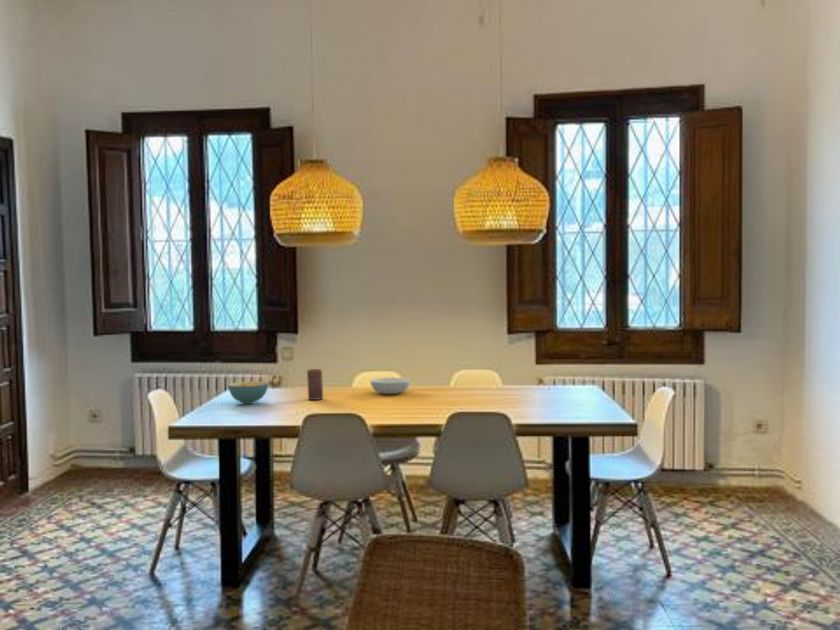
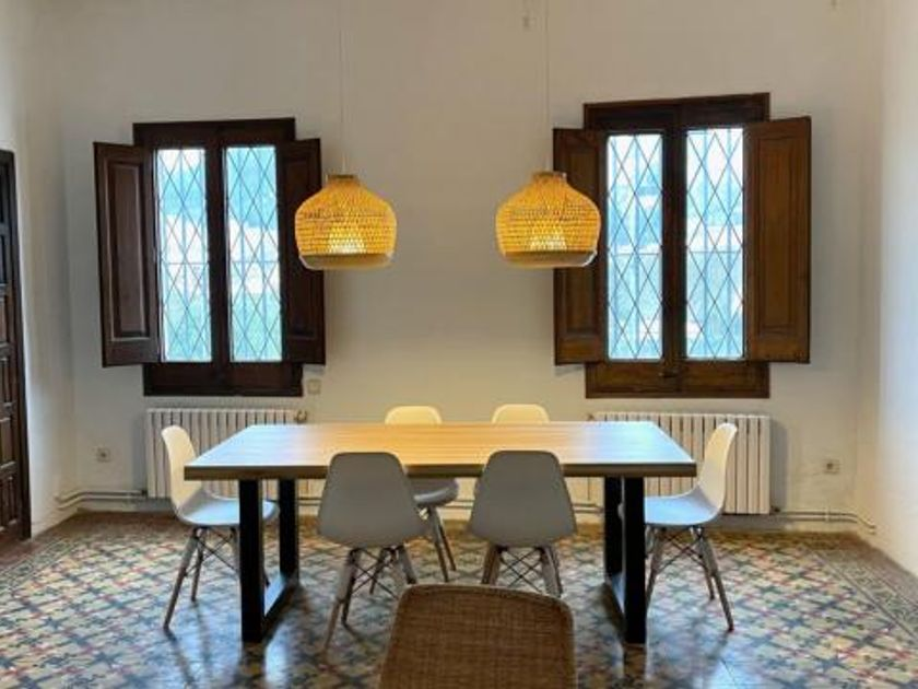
- candle (315, 384)
- cereal bowl (248, 393)
- serving bowl (390, 386)
